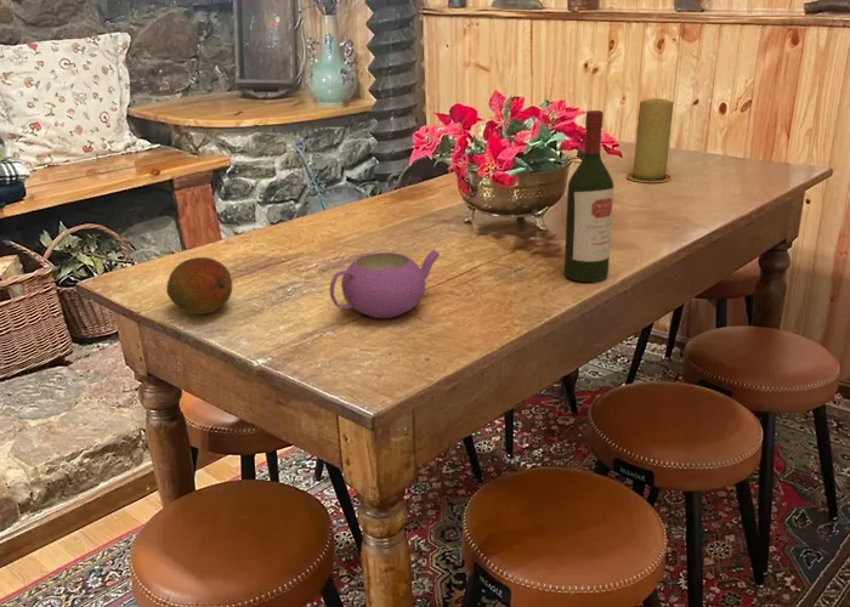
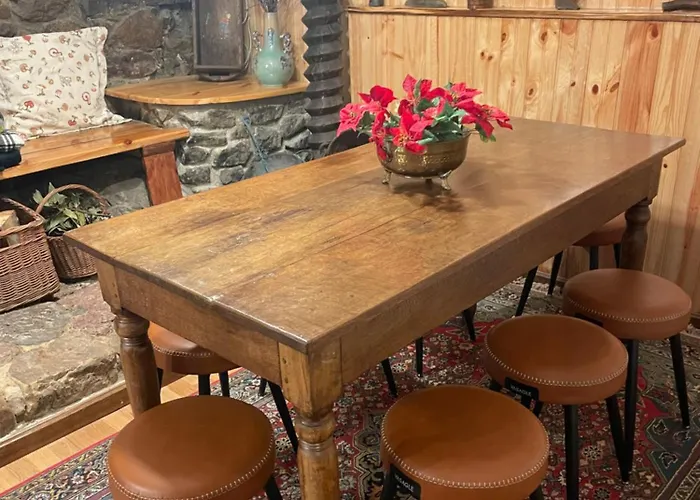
- teapot (386, 284)
- fruit (195, 284)
- wine bottle (590, 195)
- candle (652, 138)
